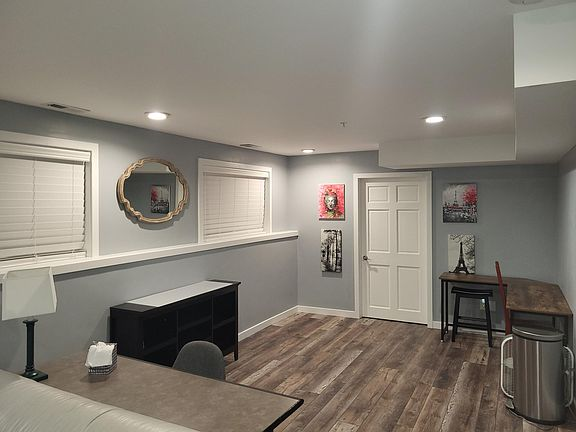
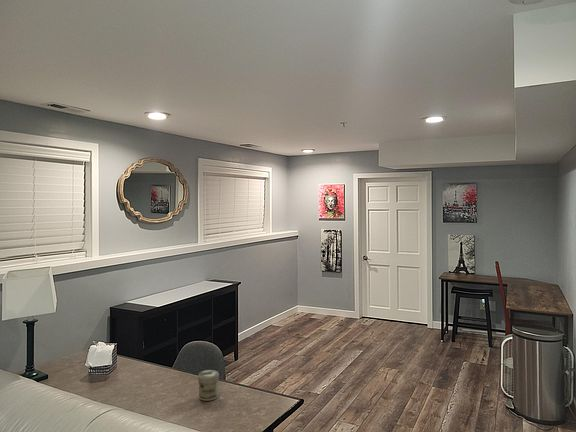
+ jar (208, 385)
